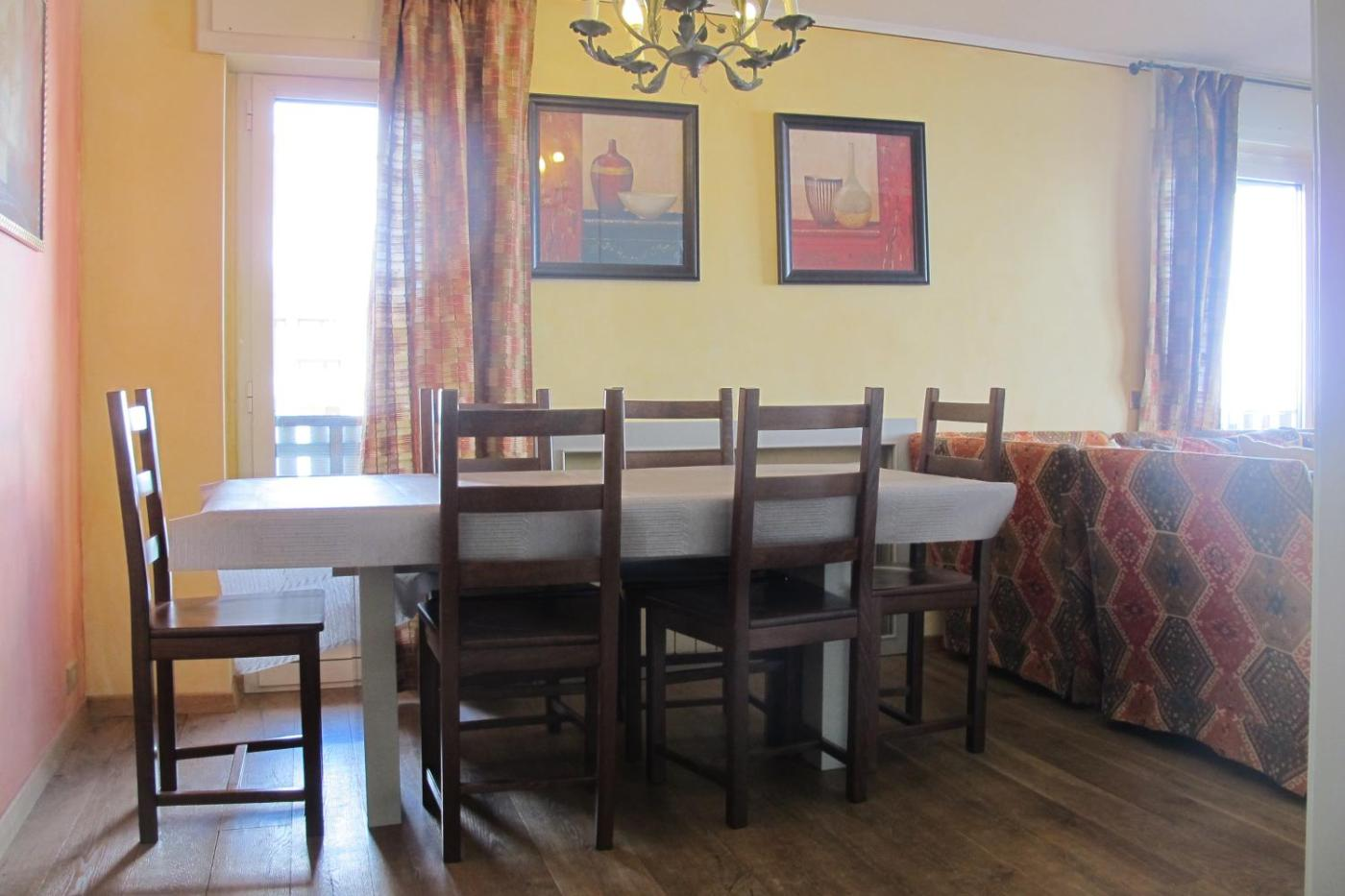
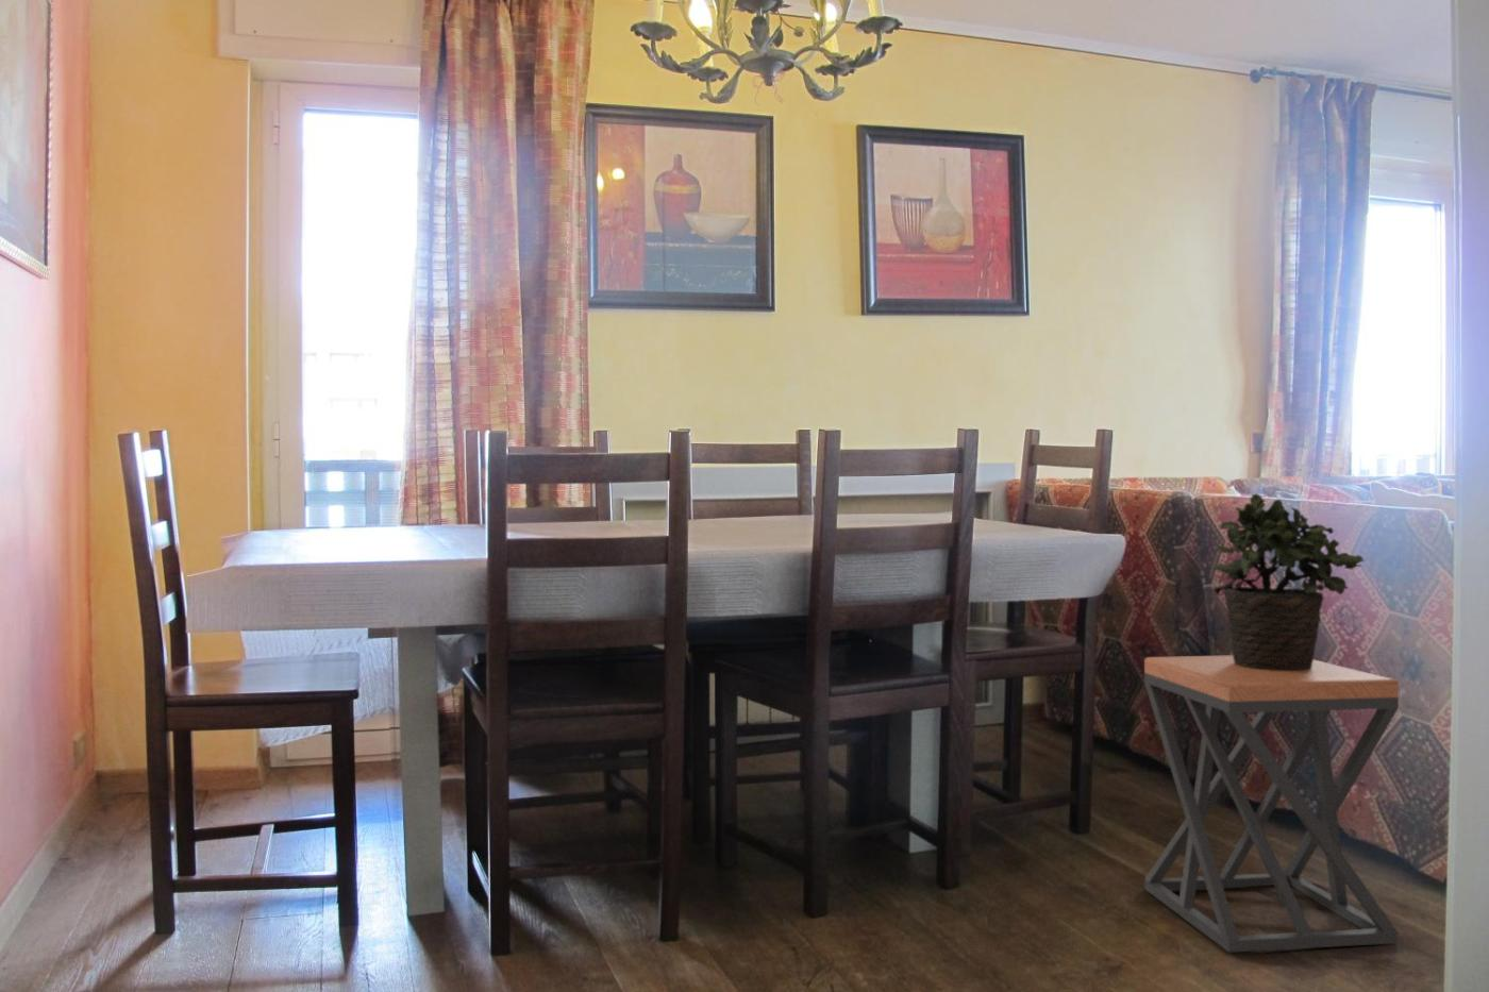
+ stool (1266, 792)
+ potted plant (1270, 577)
